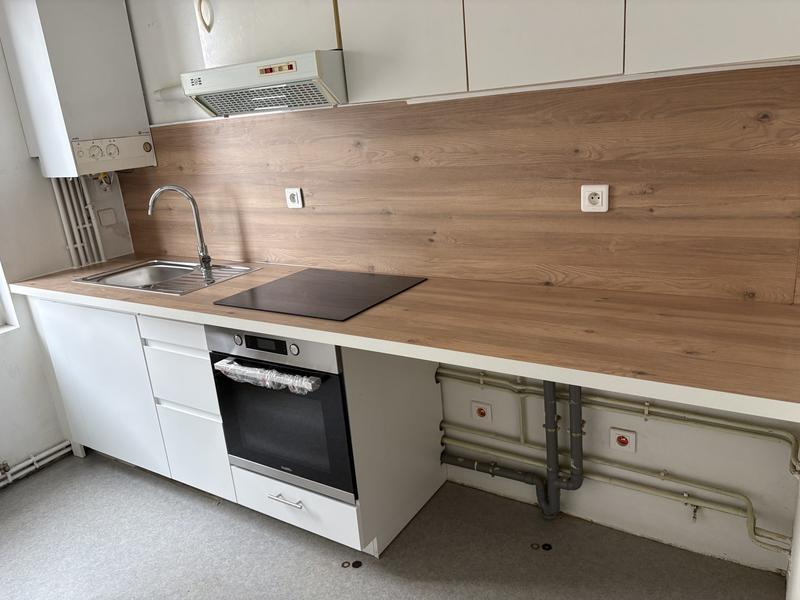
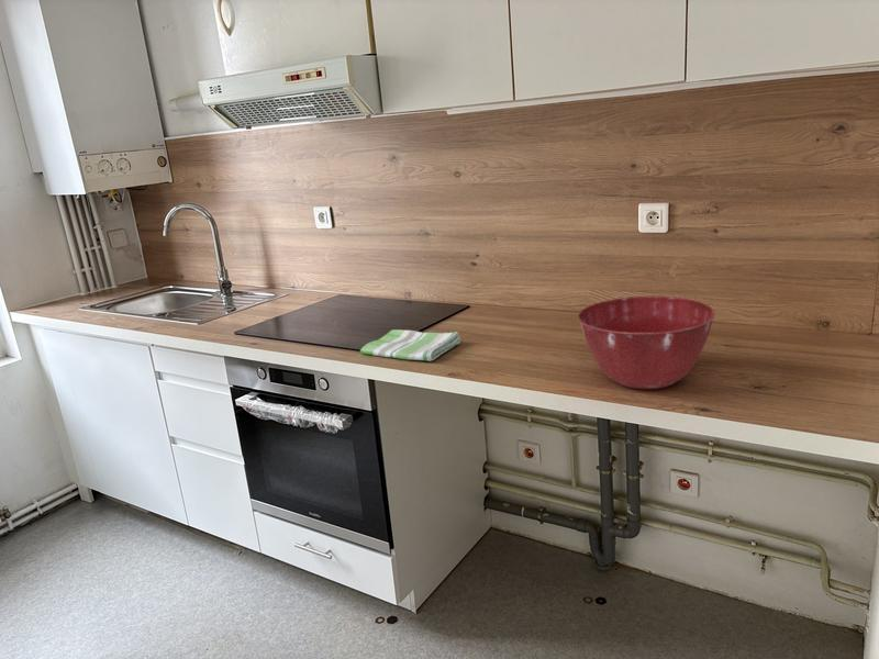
+ mixing bowl (644, 345)
+ dish towel (410, 343)
